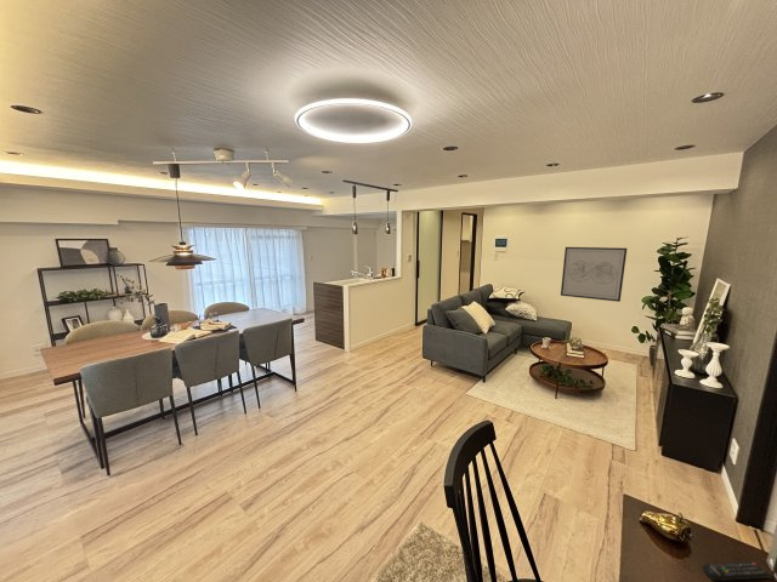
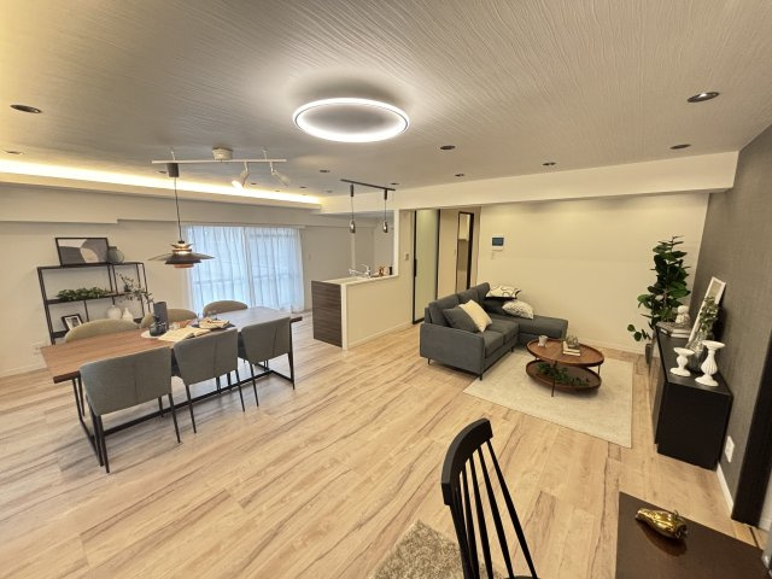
- remote control (737, 571)
- wall art (591, 273)
